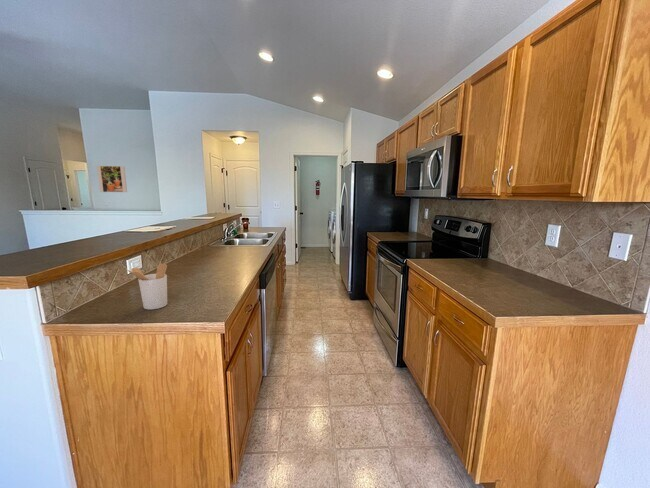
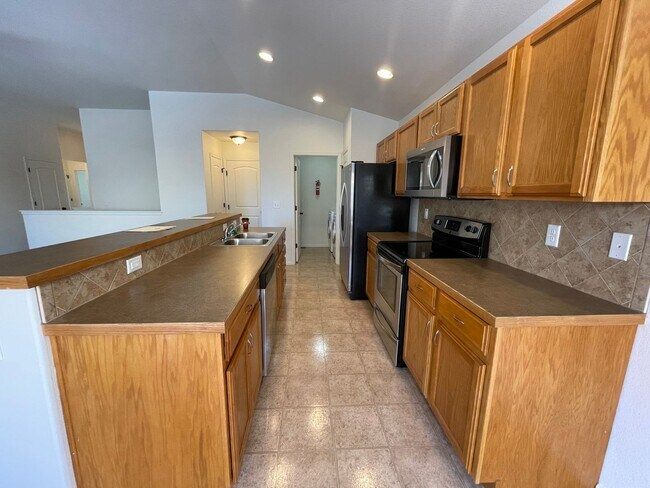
- utensil holder (148, 286)
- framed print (112, 179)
